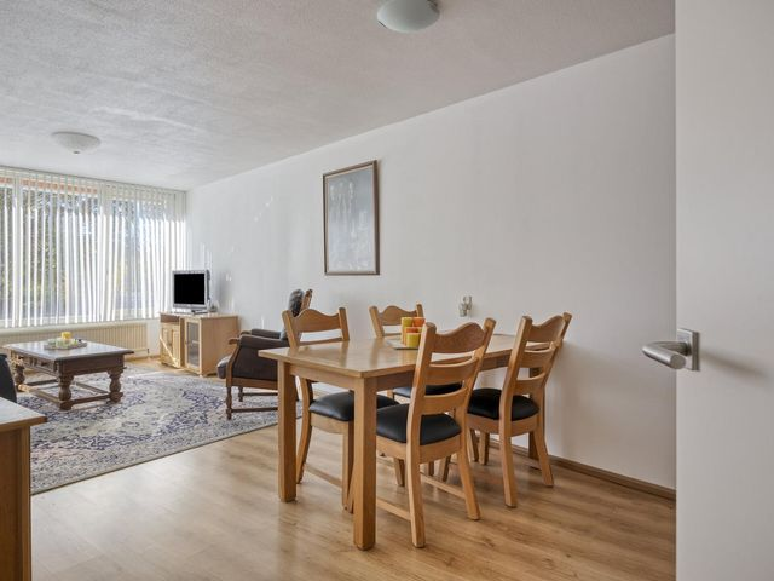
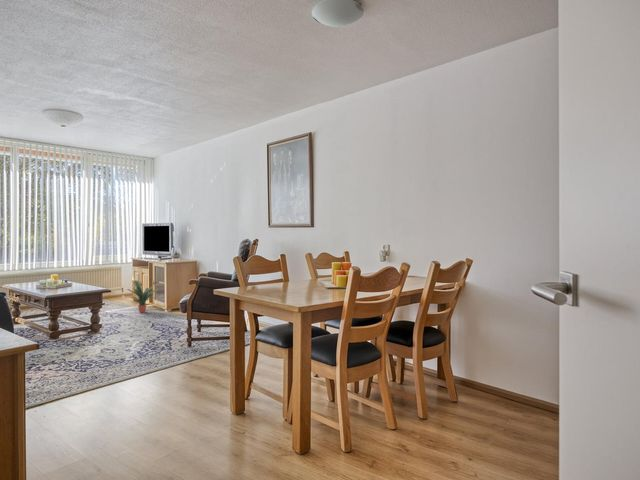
+ potted plant (142, 296)
